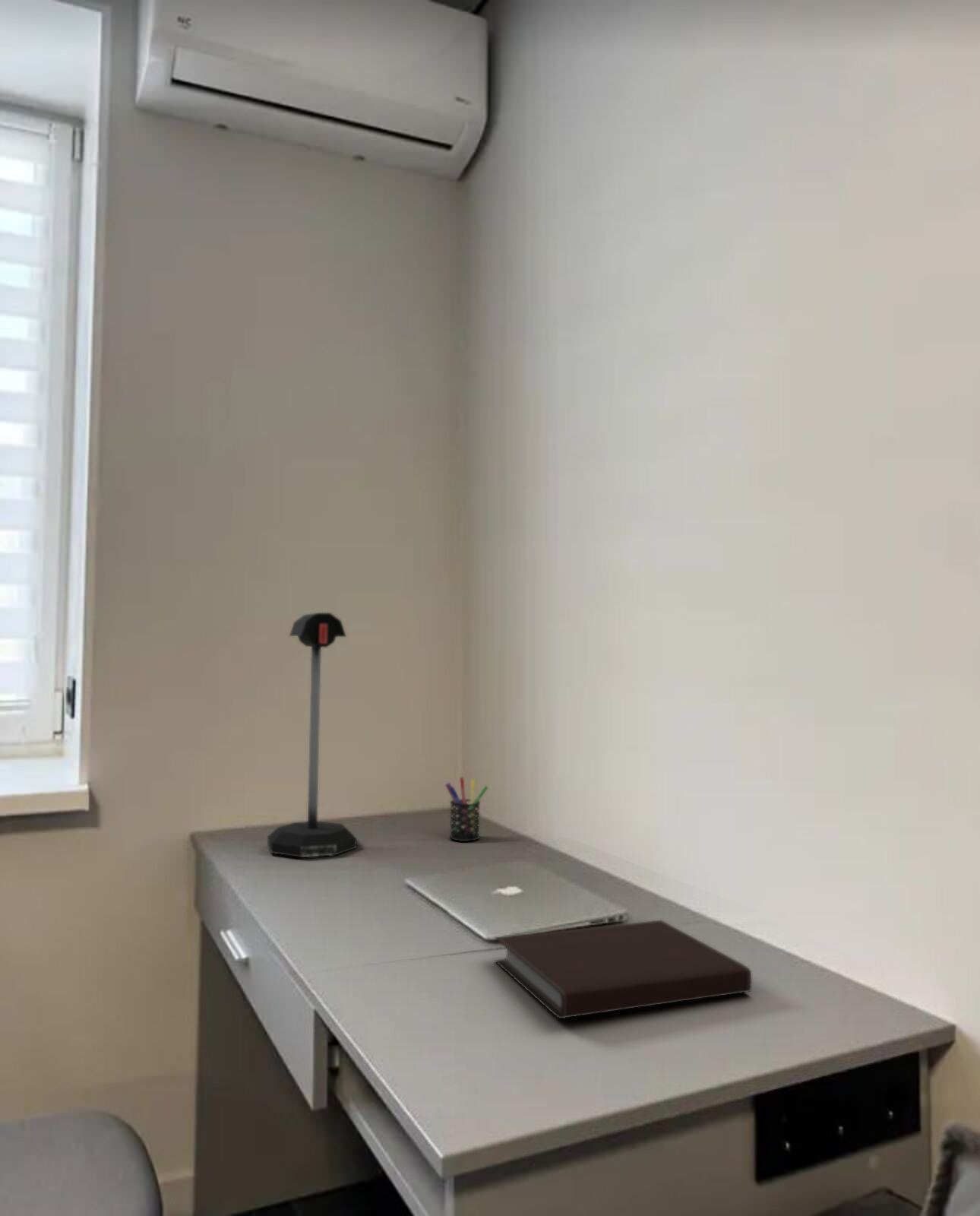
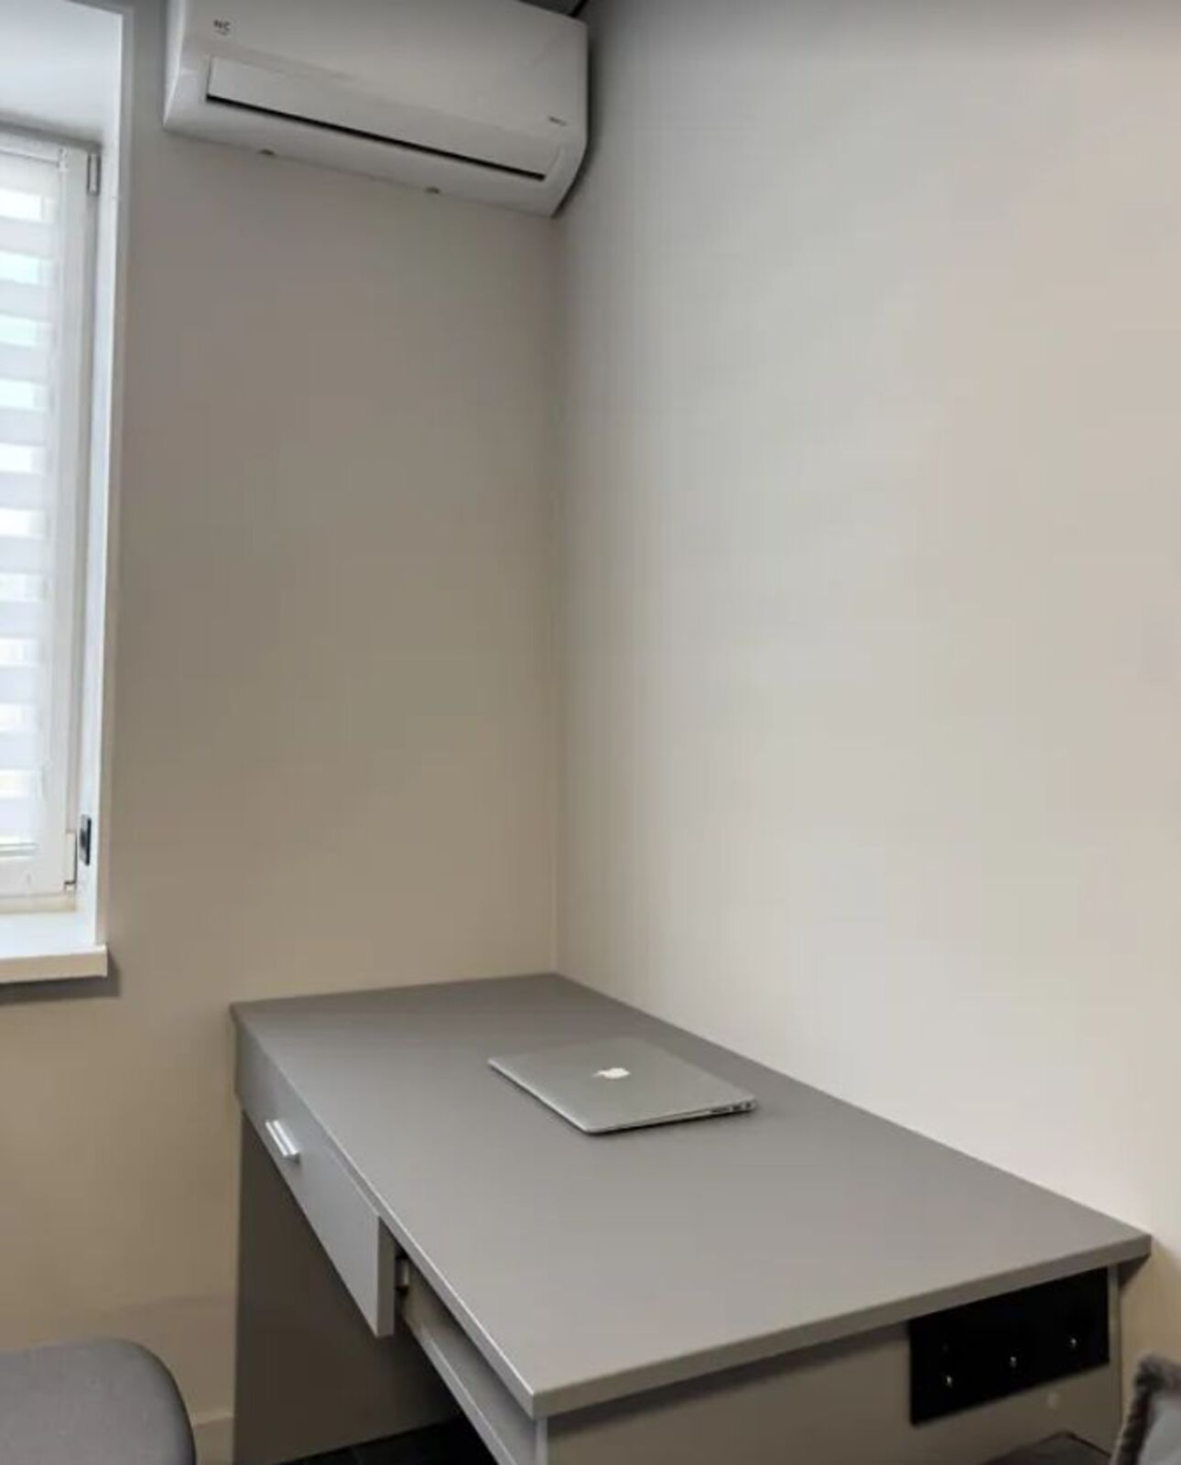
- notebook (617, 964)
- pen holder (468, 806)
- mailbox (314, 730)
